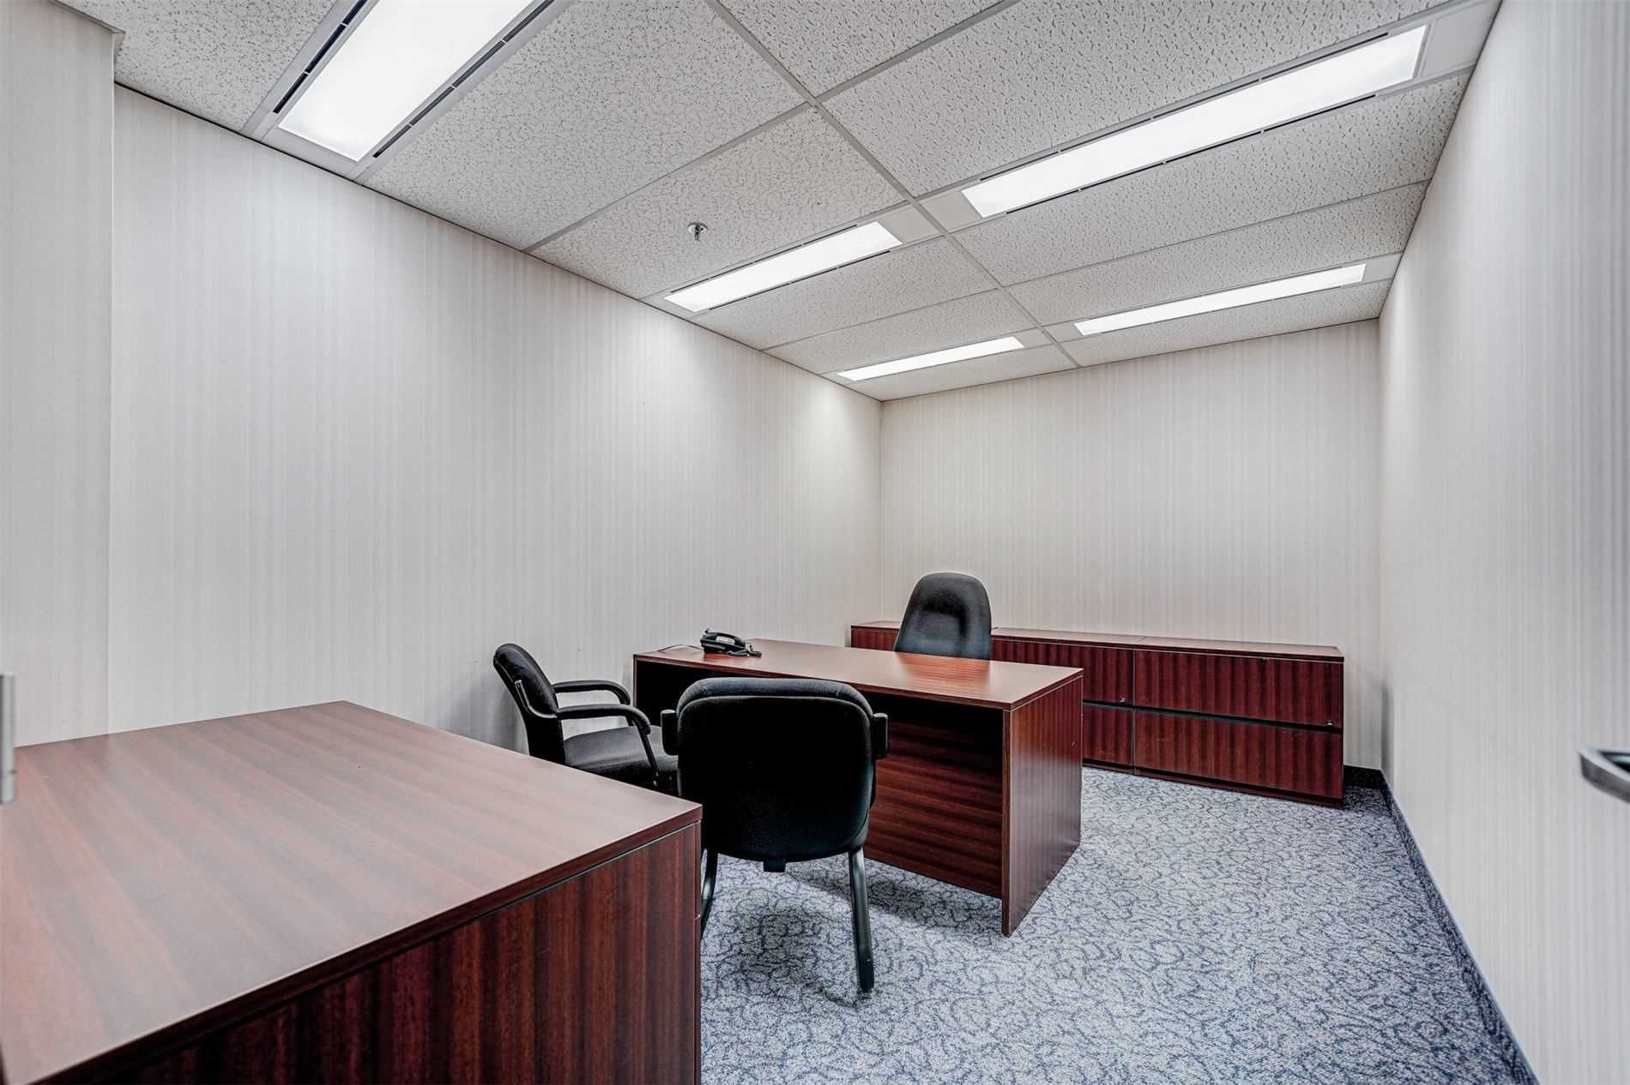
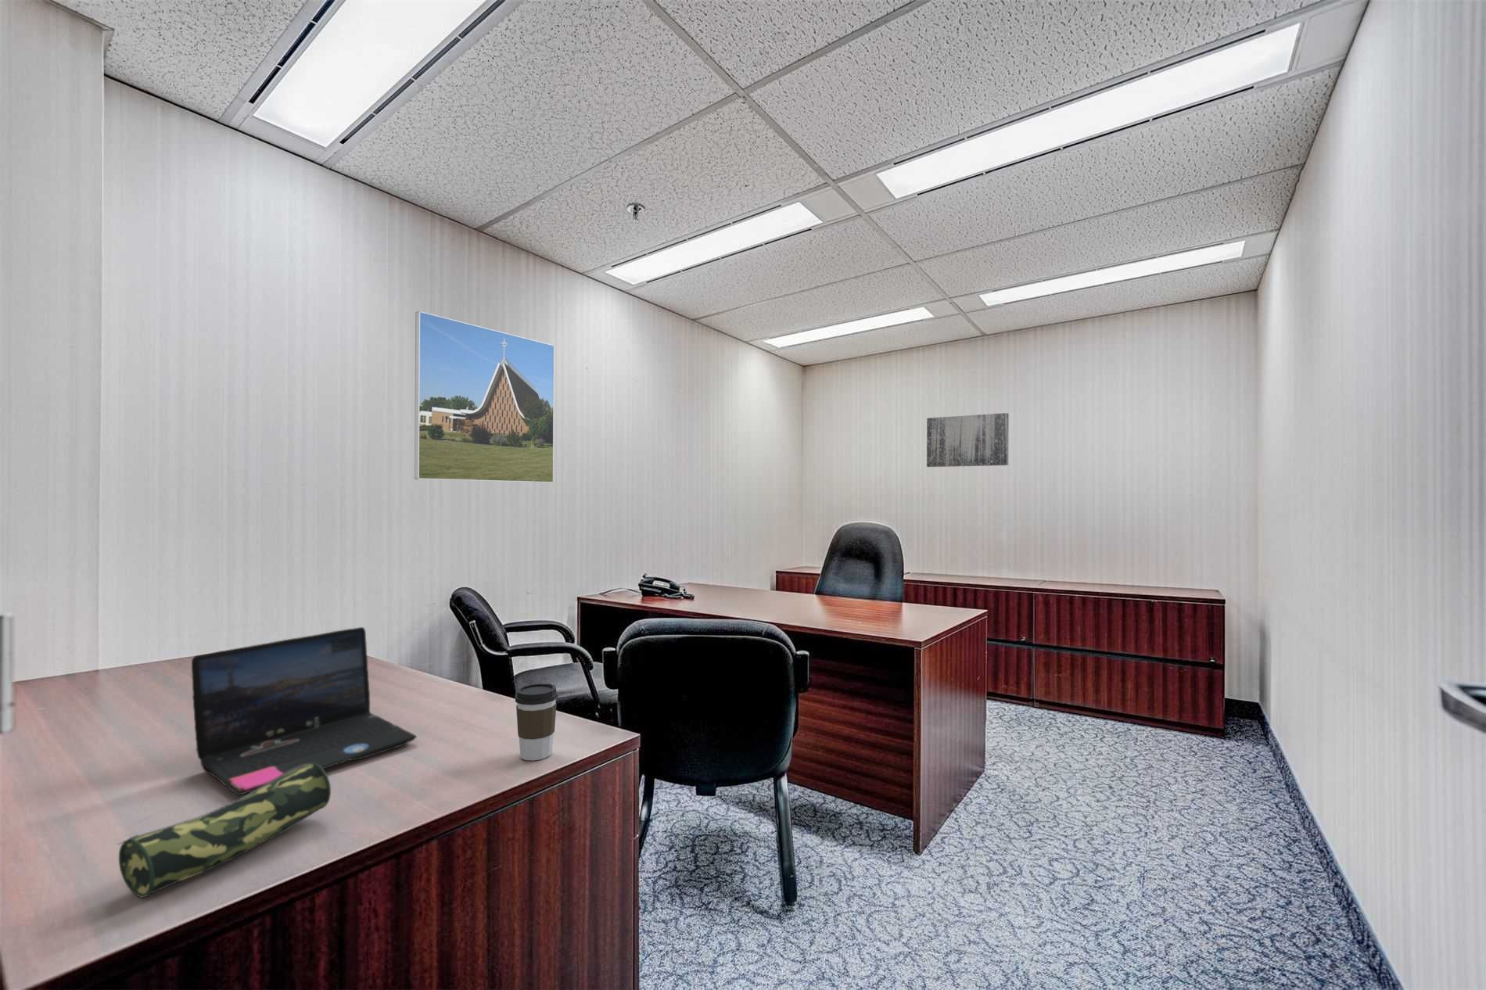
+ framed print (492, 406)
+ coffee cup (536, 722)
+ wall art (966, 440)
+ laptop (309, 701)
+ pencil case (231, 824)
